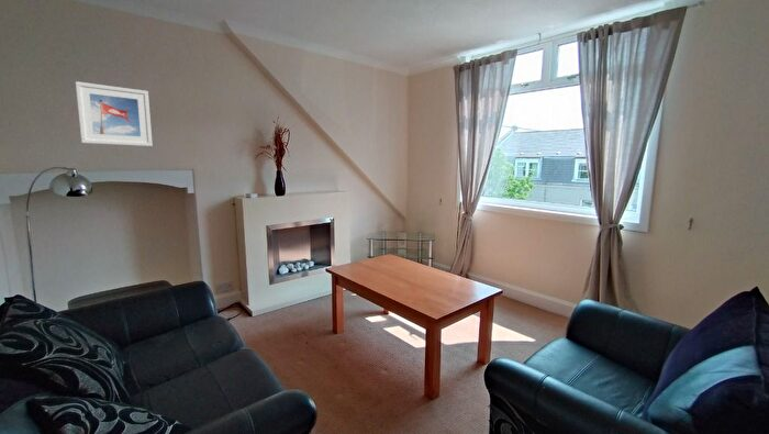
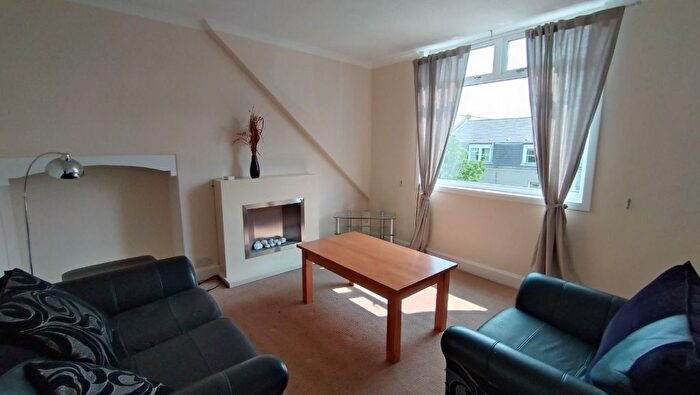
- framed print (115, 115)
